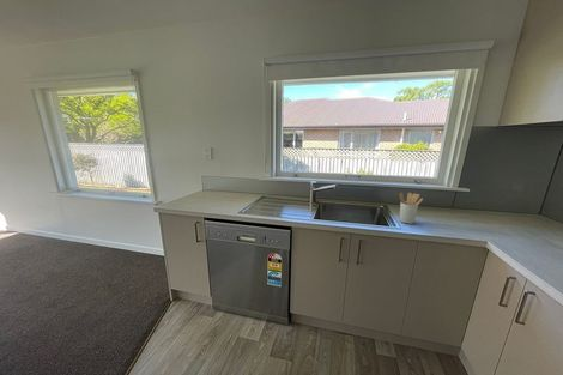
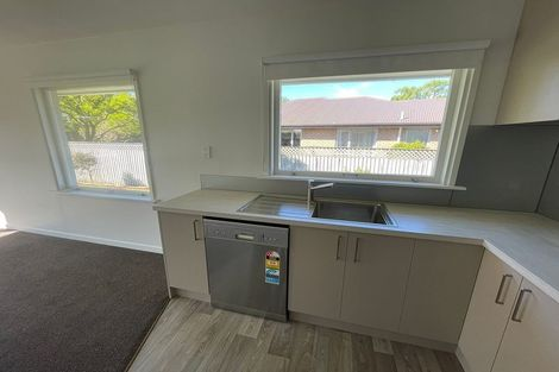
- utensil holder (410, 206)
